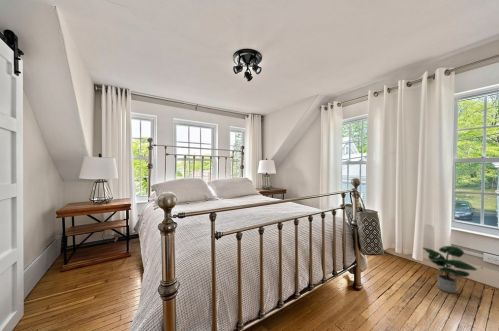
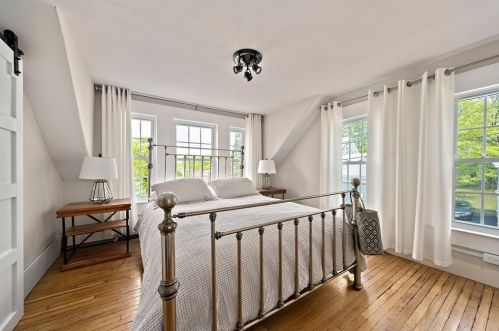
- potted plant (449, 270)
